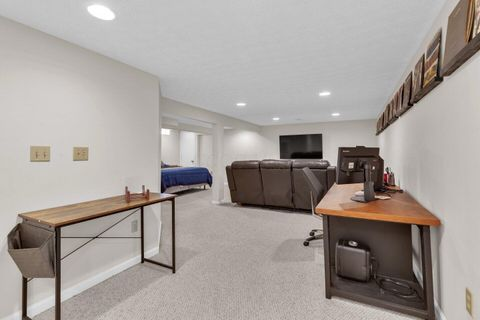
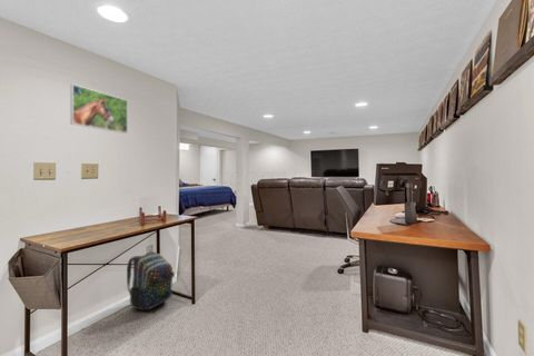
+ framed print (101, 110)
+ backpack (149, 279)
